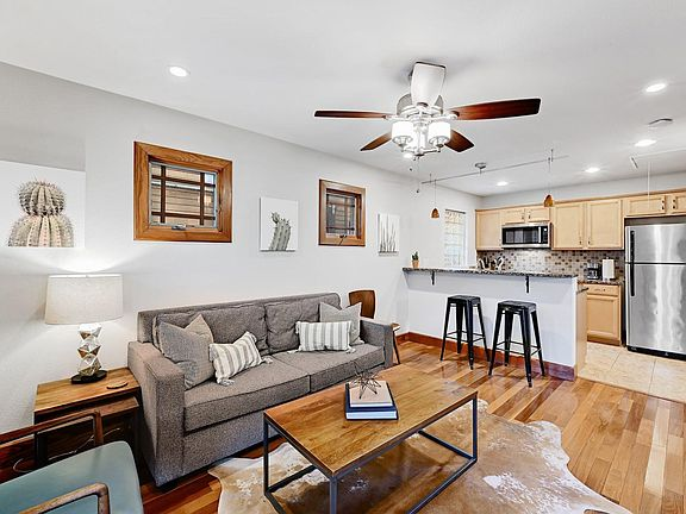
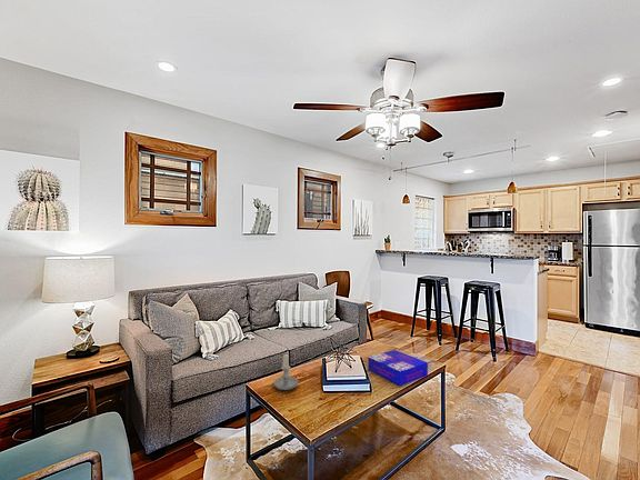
+ candle (286, 369)
+ board game (397, 366)
